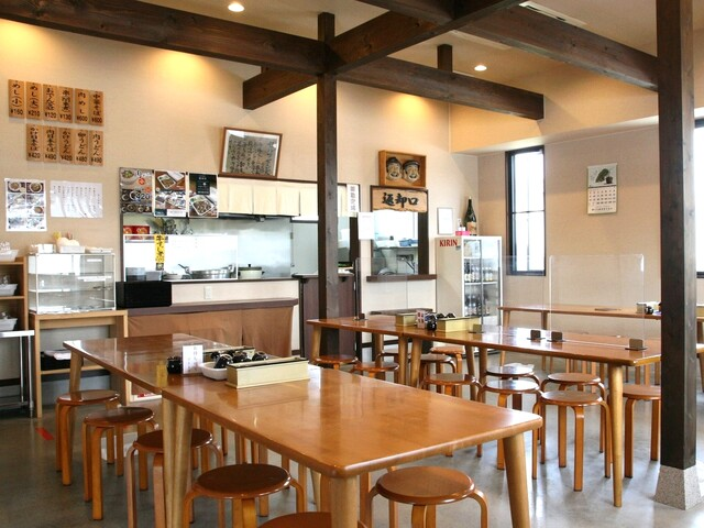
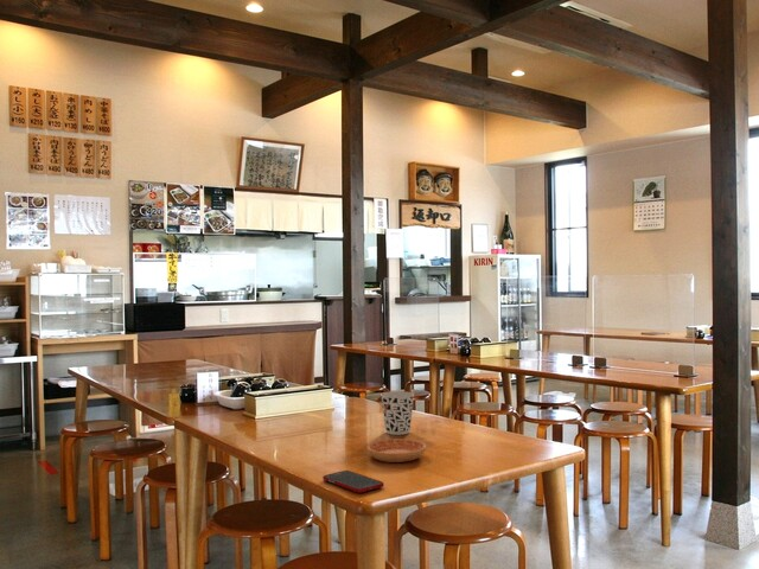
+ cell phone (352, 481)
+ cup (397, 413)
+ saucer (396, 450)
